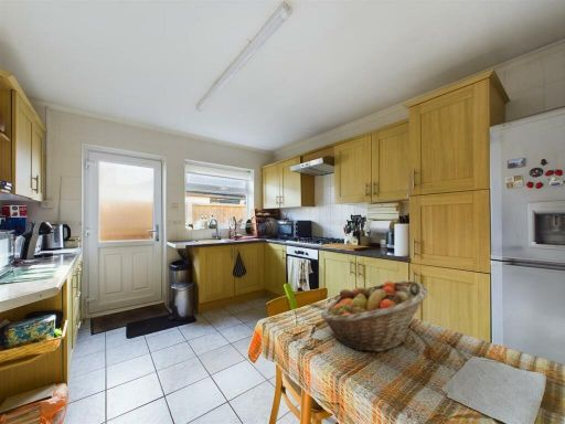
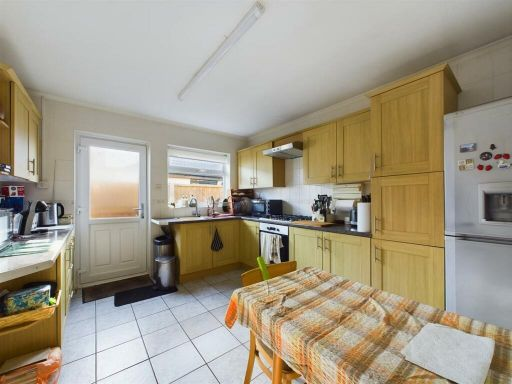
- fruit basket (373, 307)
